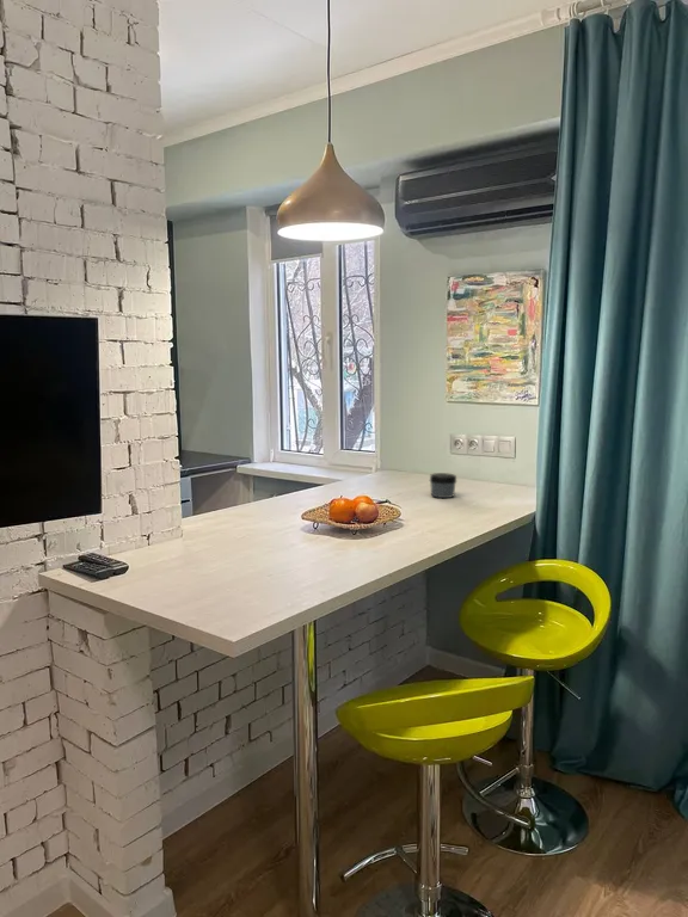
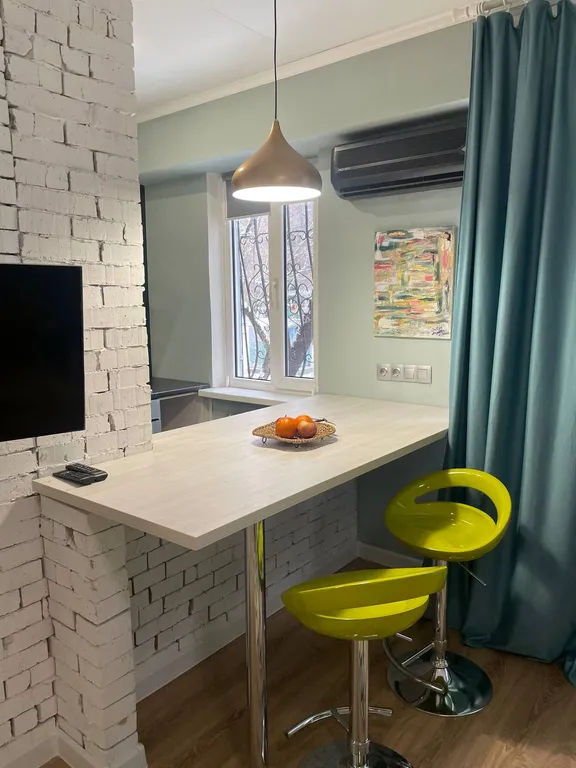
- jar (442, 485)
